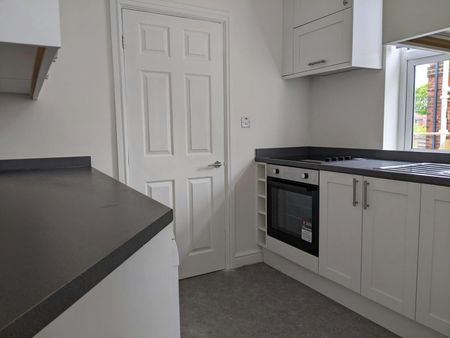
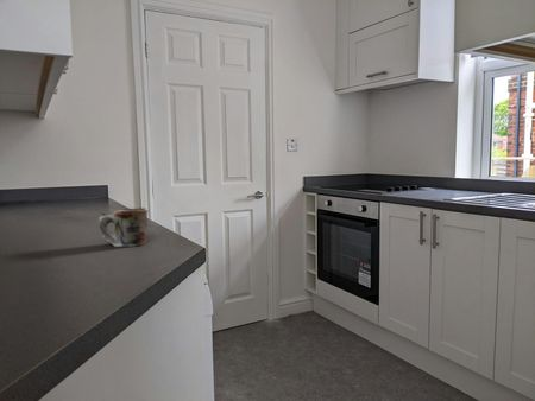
+ mug (124, 227)
